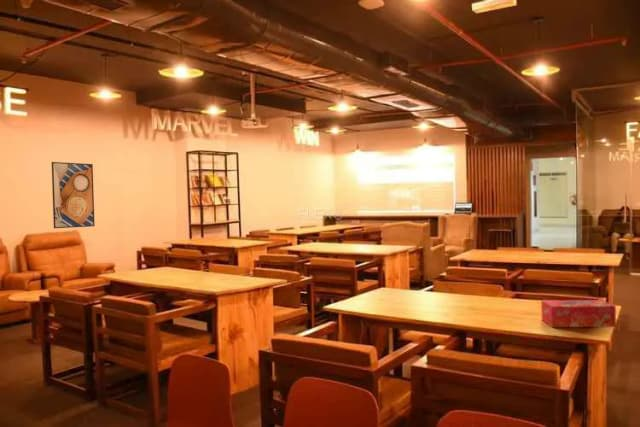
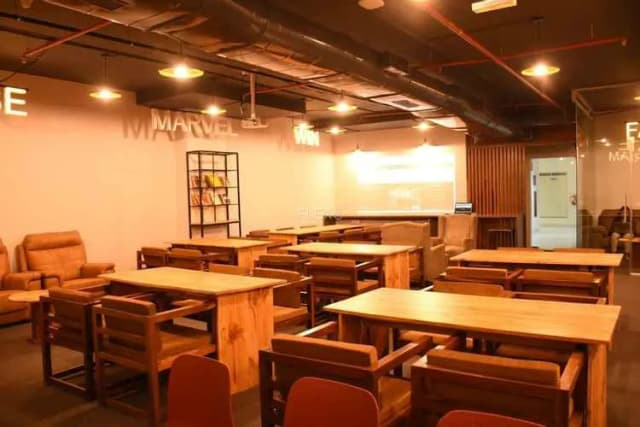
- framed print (73, 195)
- tissue box (577, 313)
